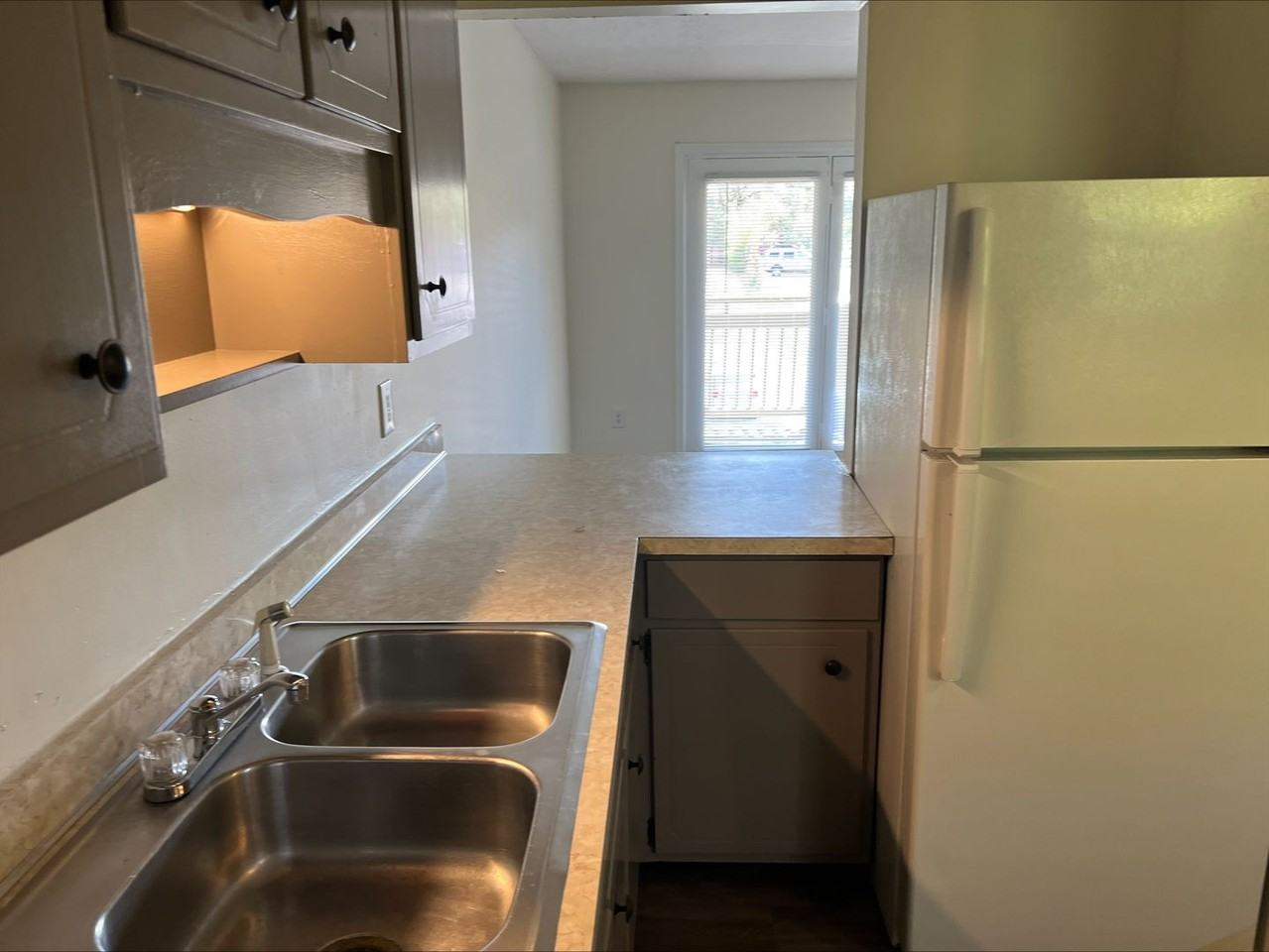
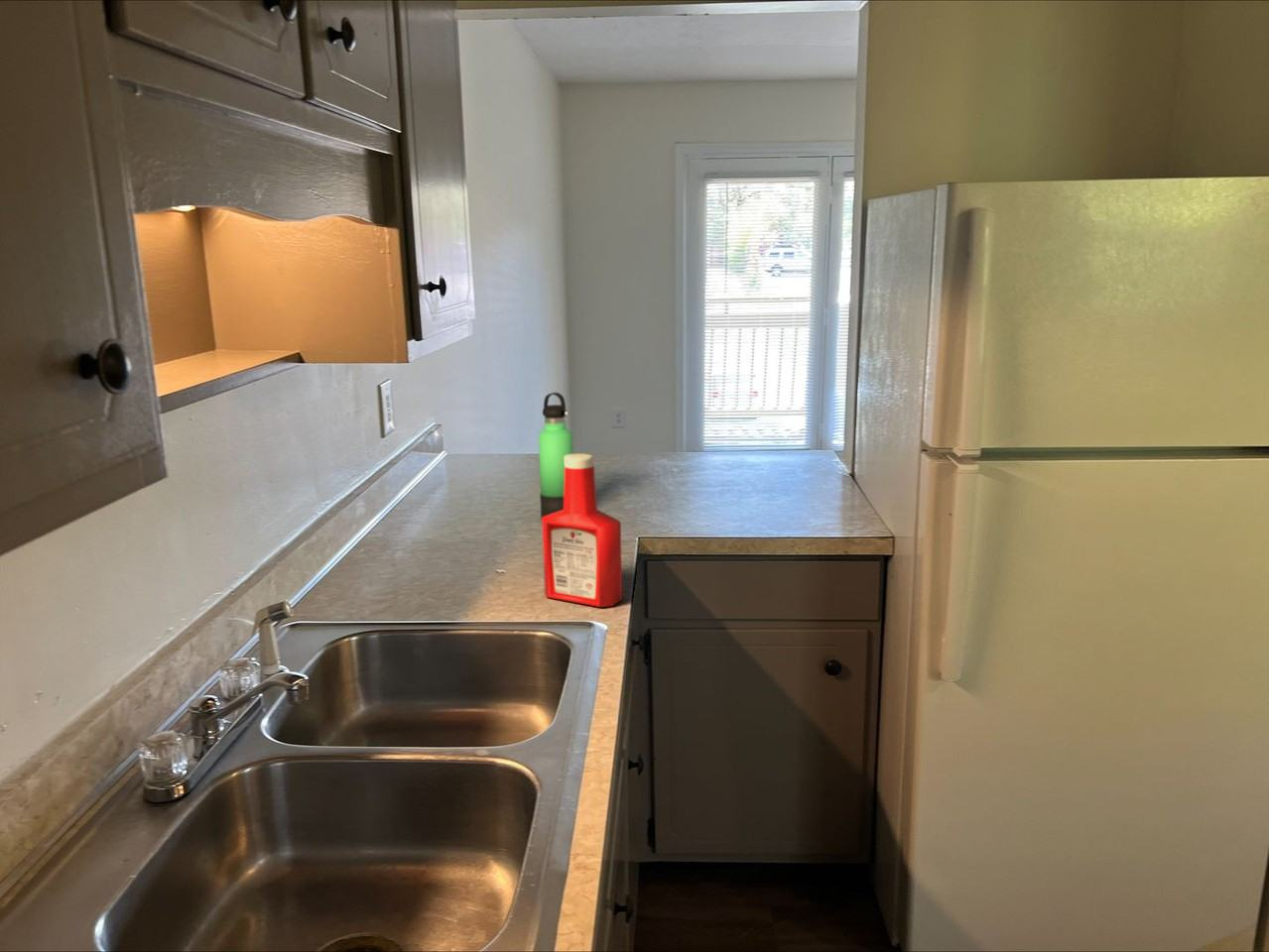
+ thermos bottle (556, 455)
+ soap bottle (580, 528)
